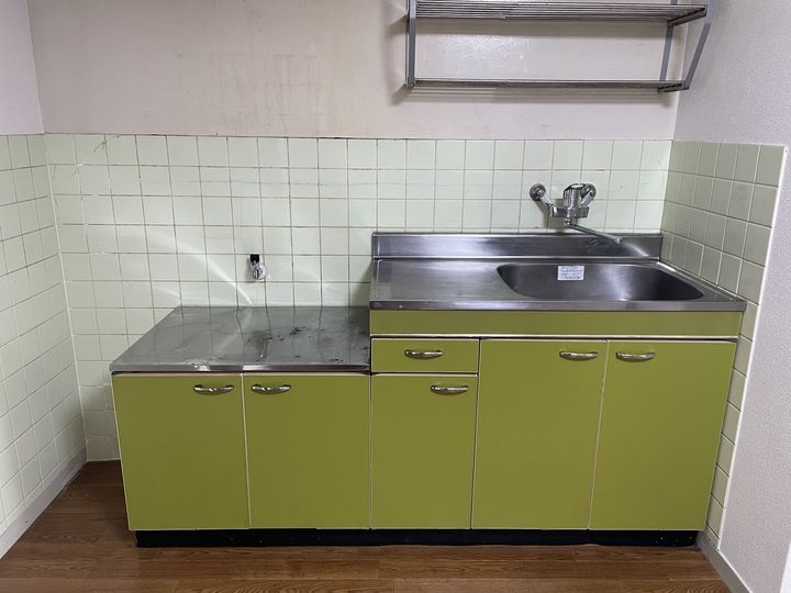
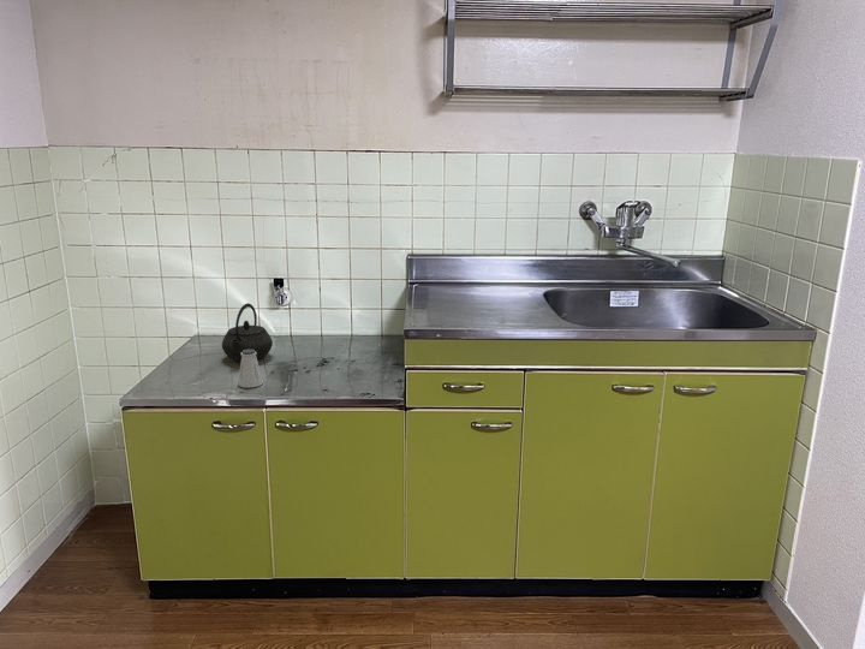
+ saltshaker (249, 367)
+ kettle (245, 332)
